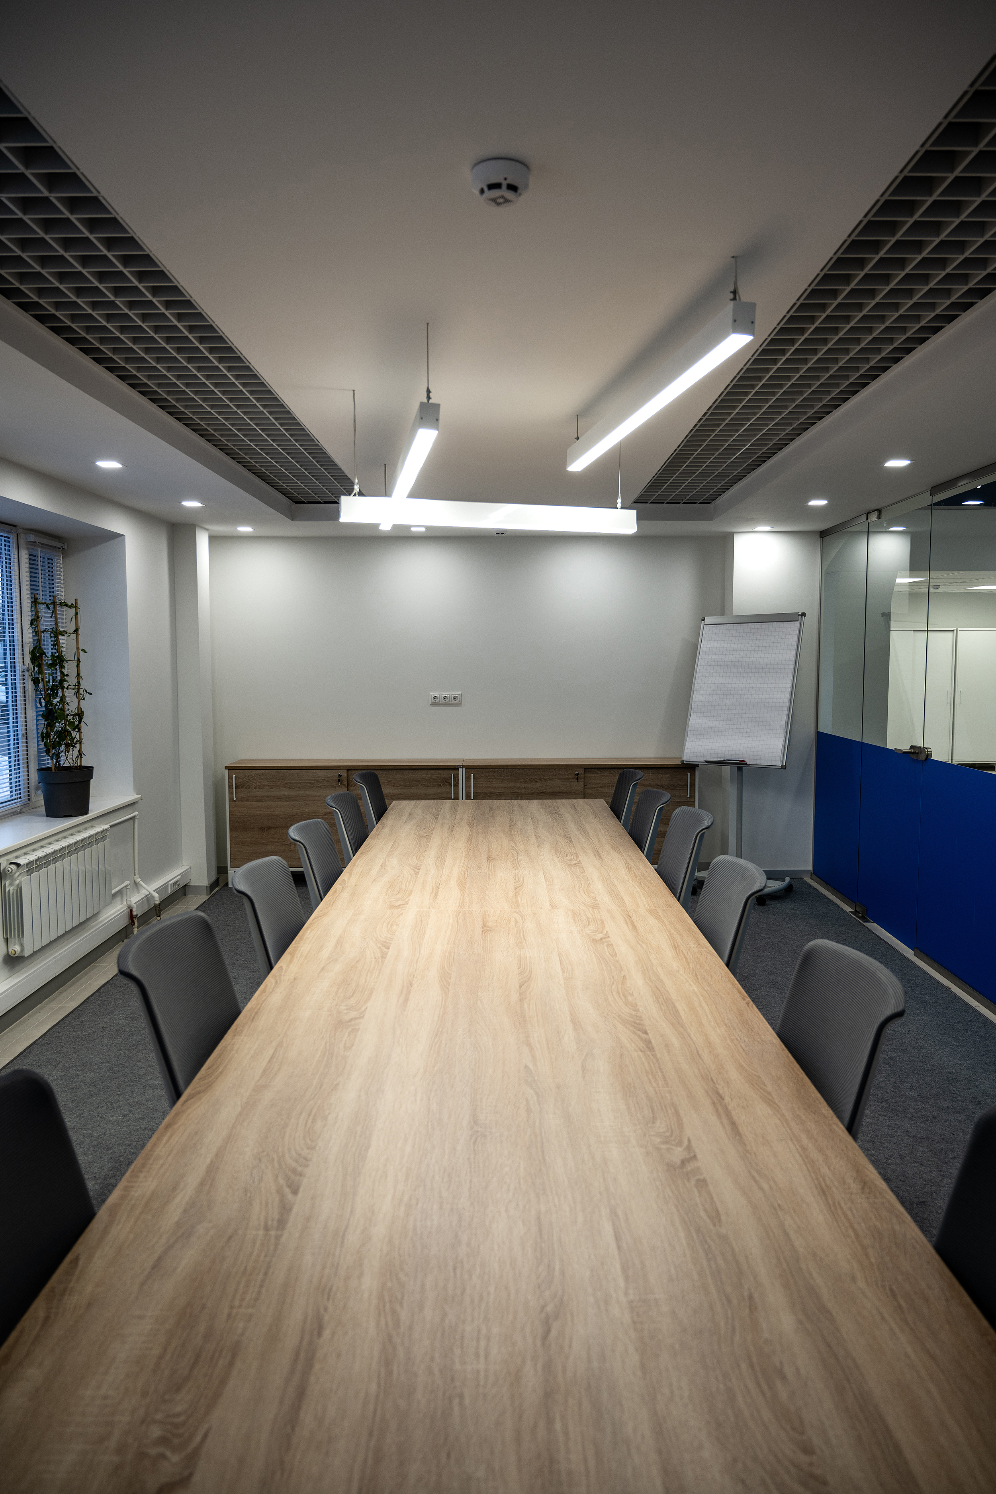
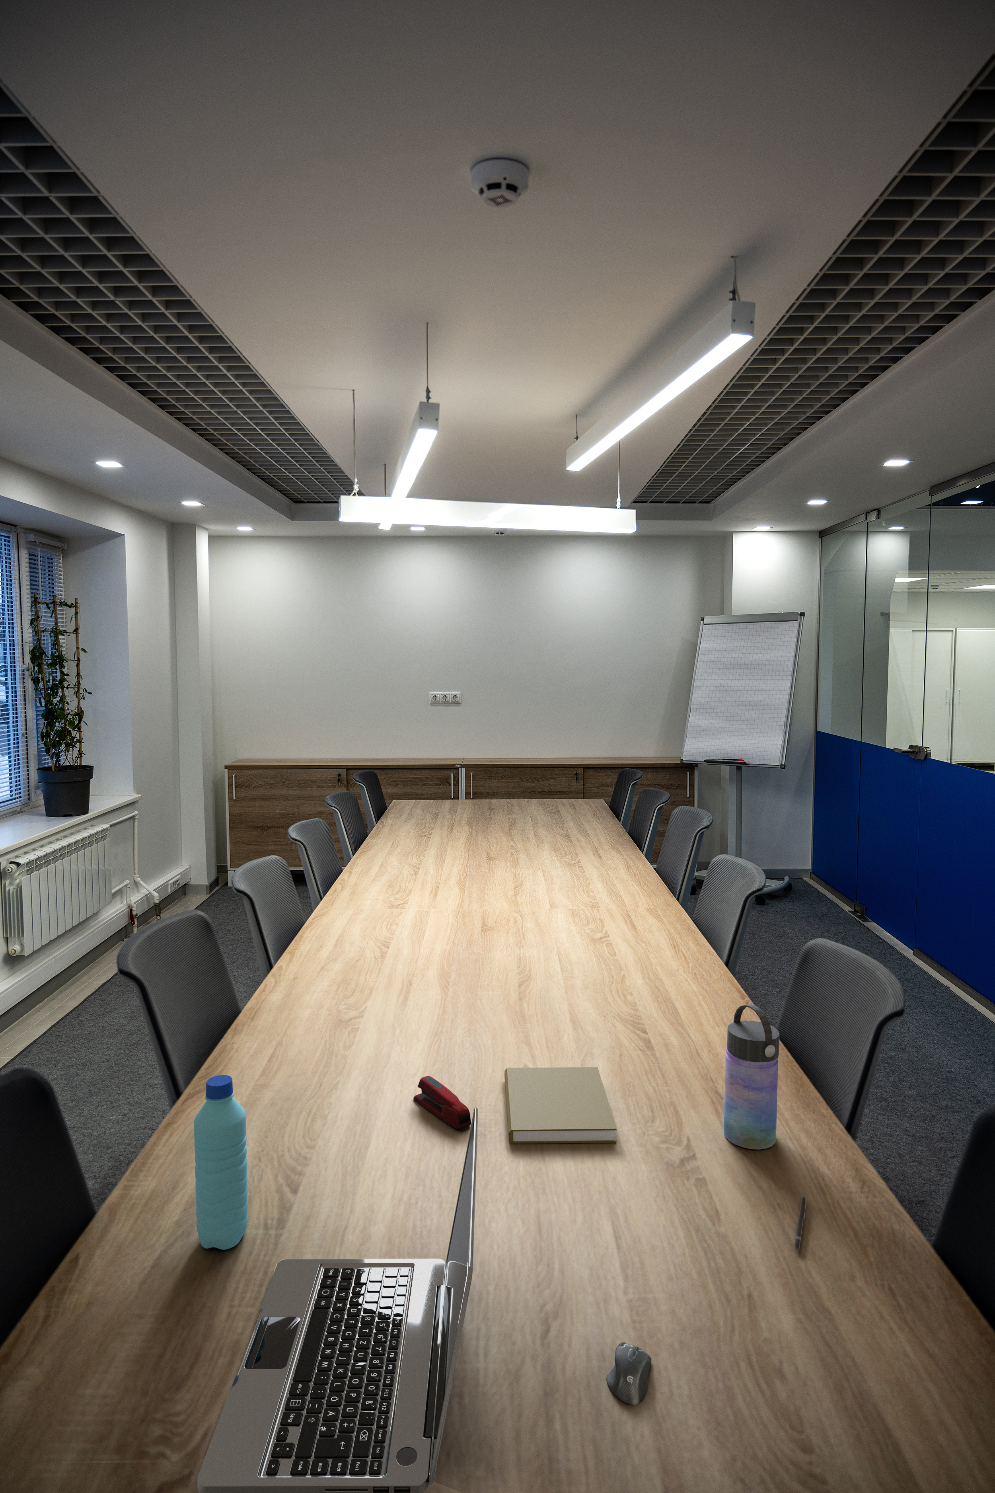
+ computer mouse (630, 1367)
+ water bottle (751, 1071)
+ book (556, 1102)
+ laptop (359, 1270)
+ water bottle (221, 1160)
+ pen (801, 1222)
+ stapler (442, 1100)
